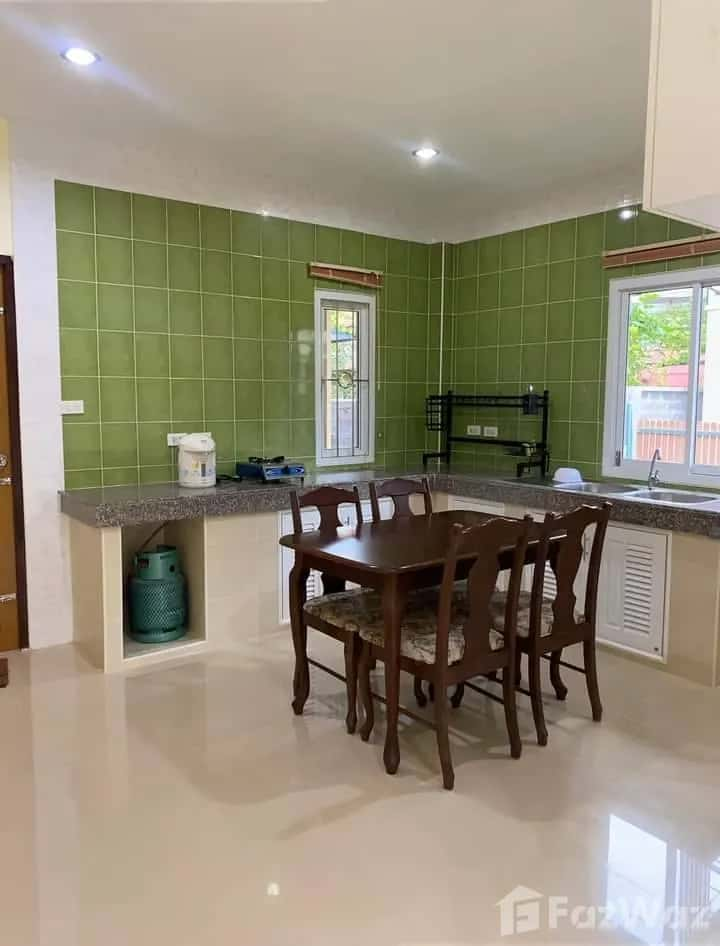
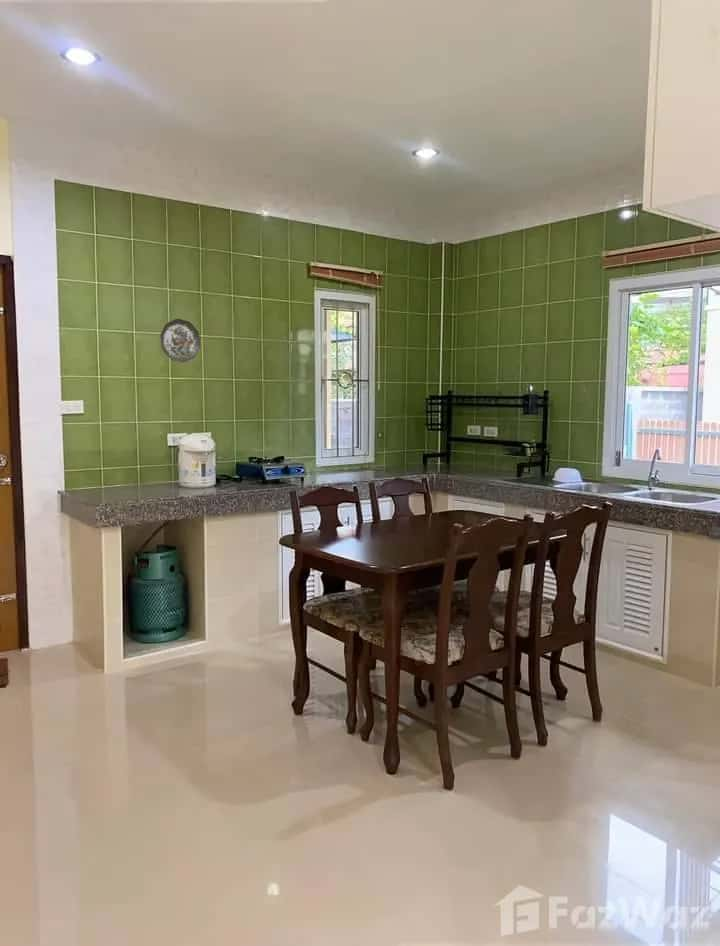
+ decorative plate (179, 340)
